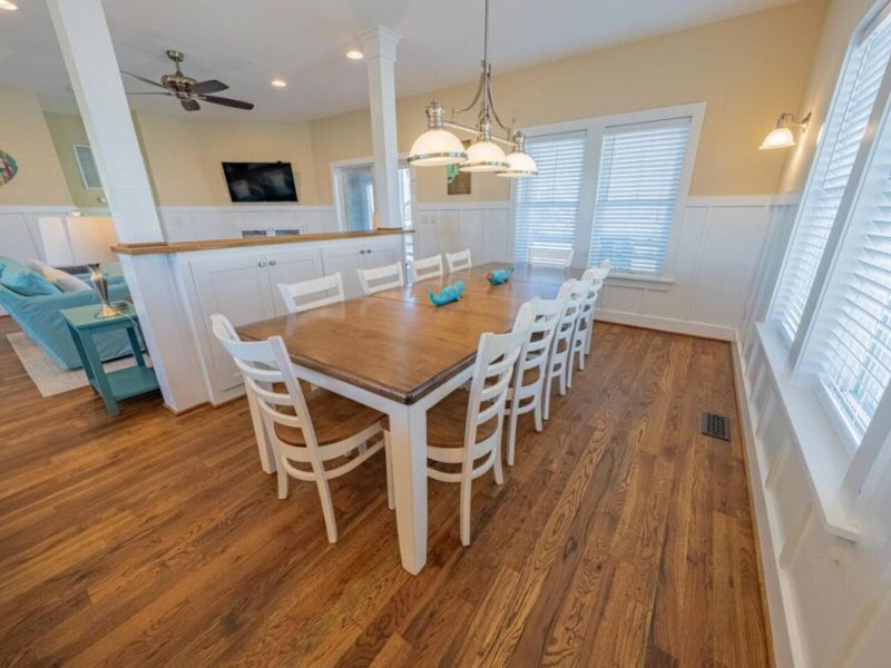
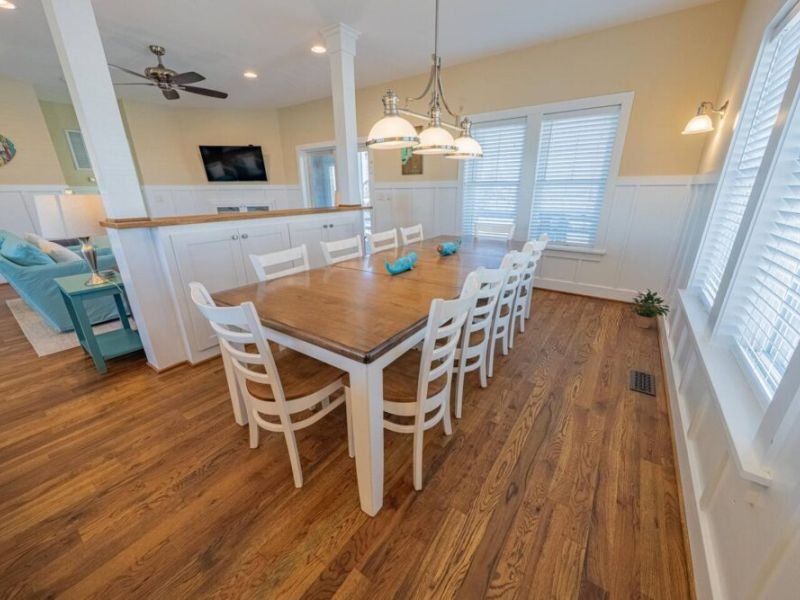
+ potted plant (646, 309)
